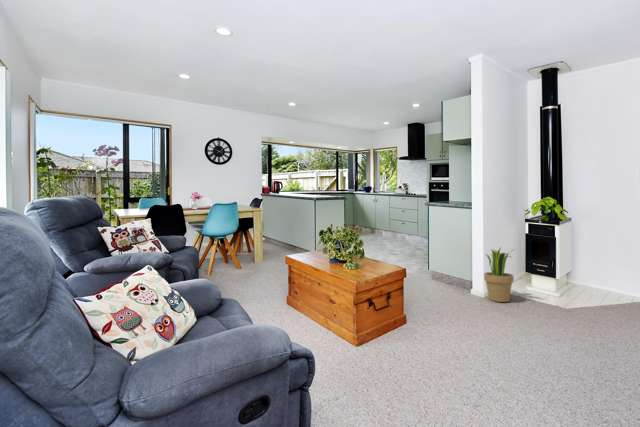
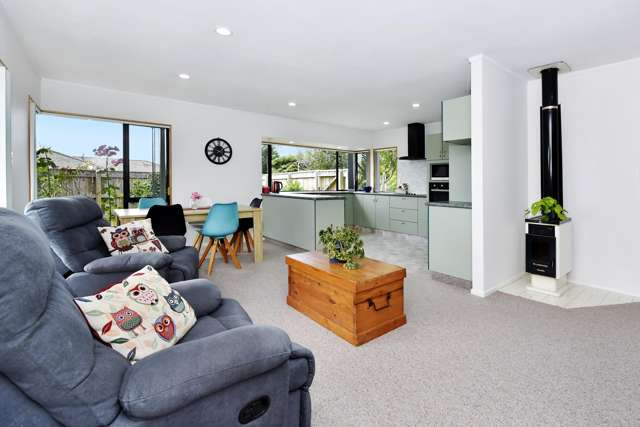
- potted plant (501, 273)
